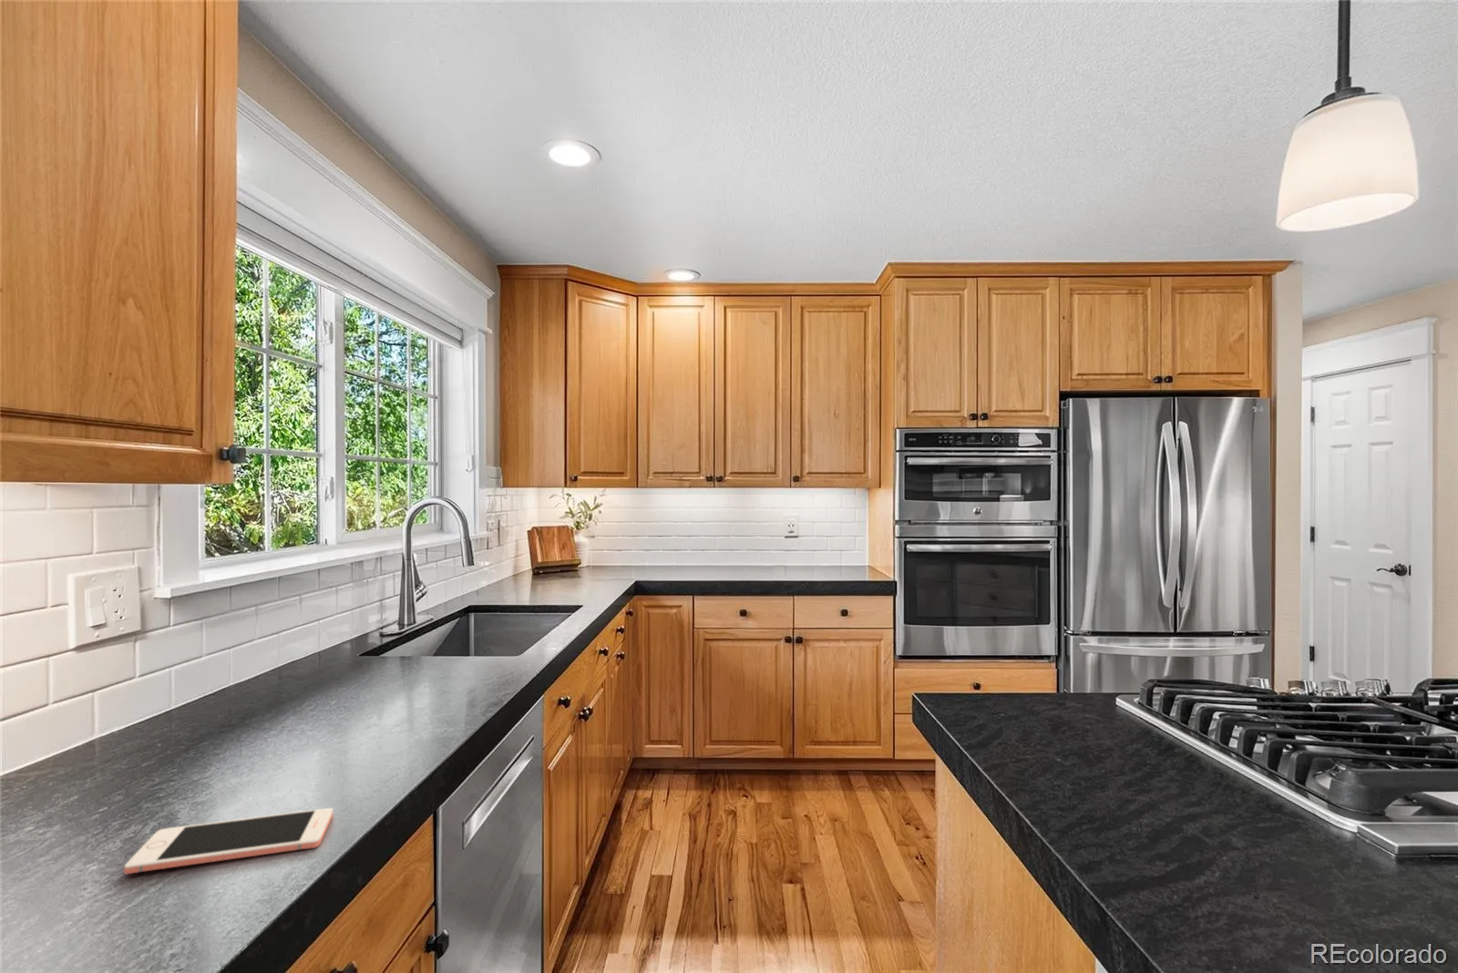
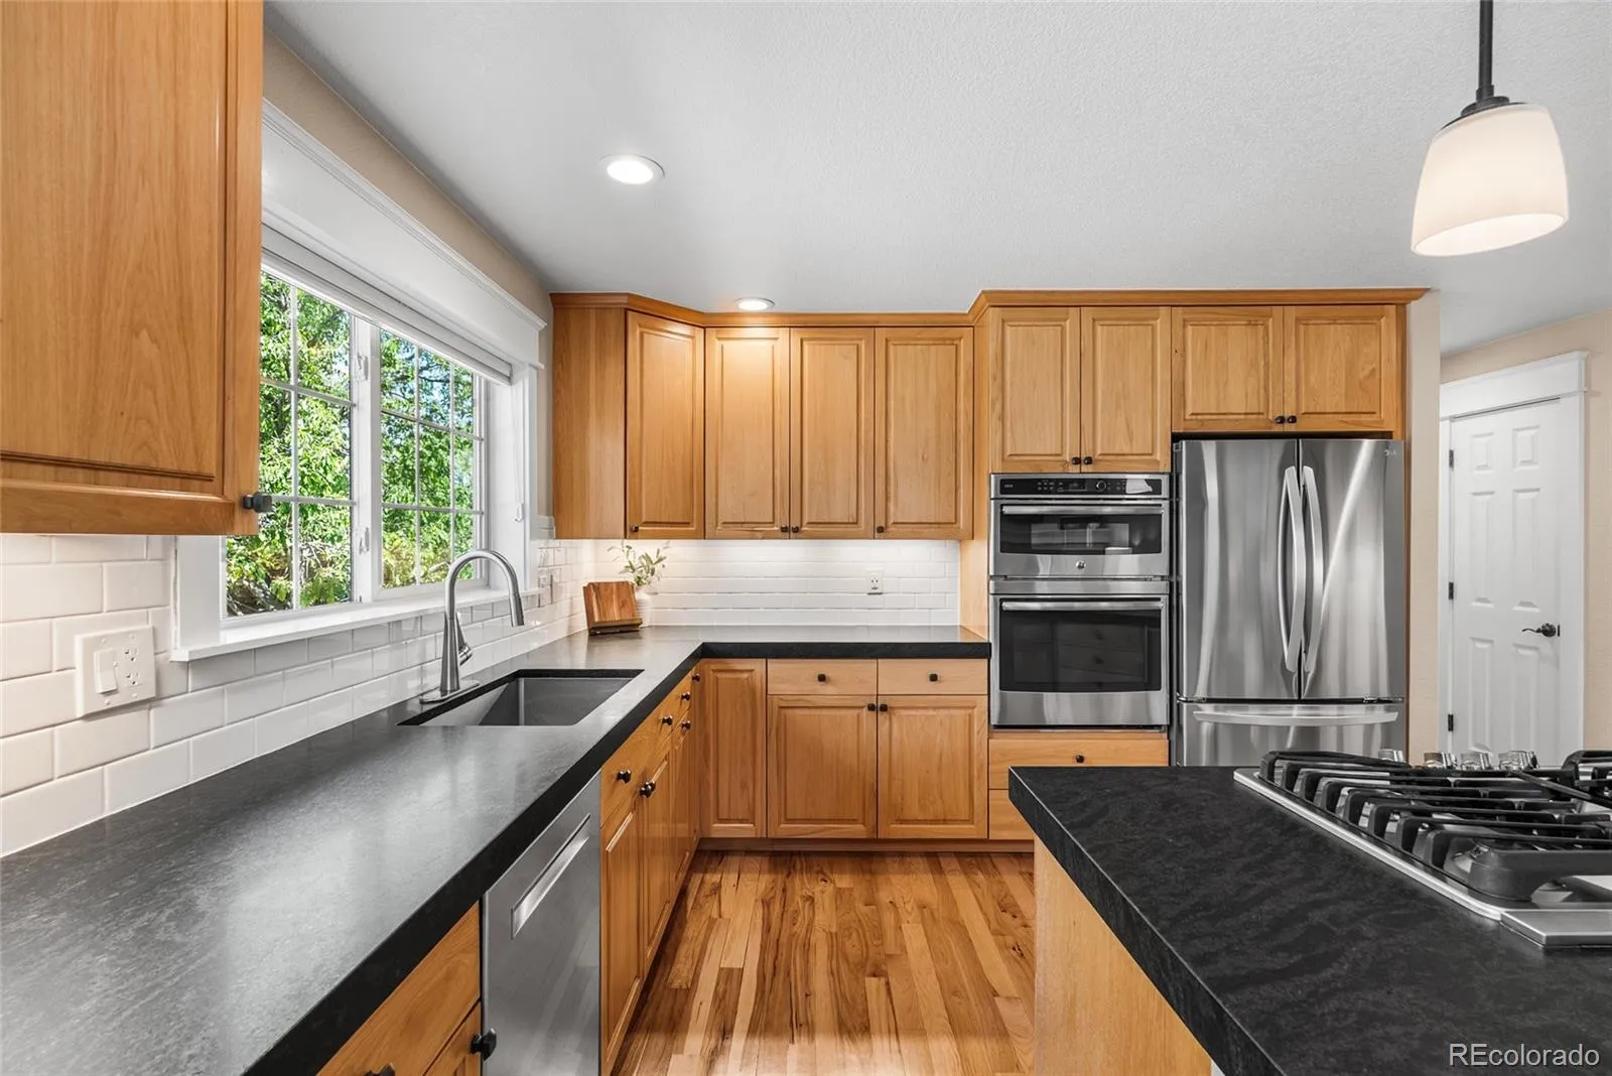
- cell phone (237, 838)
